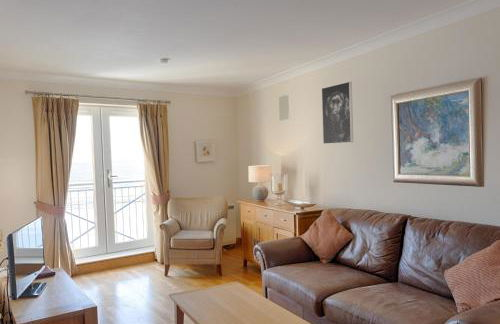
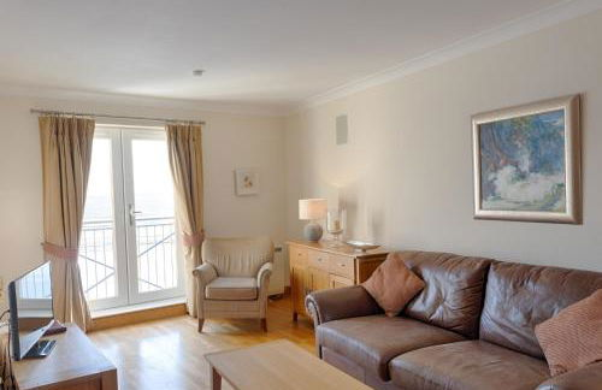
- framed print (336, 114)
